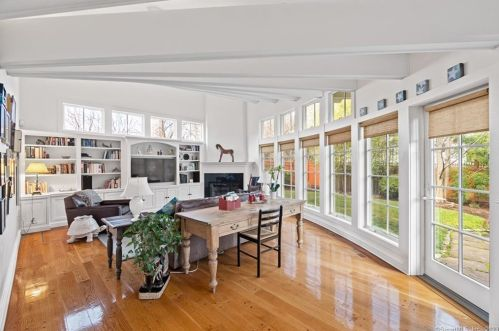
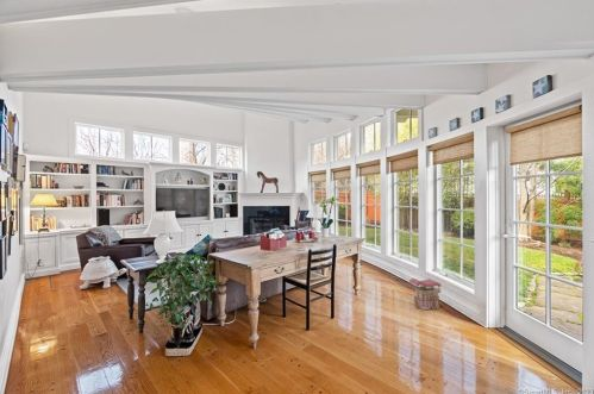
+ toy house (424, 292)
